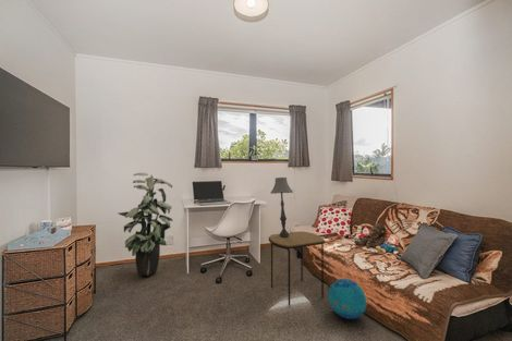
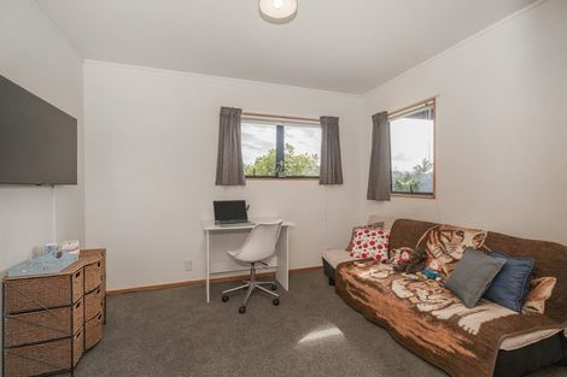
- table lamp (283, 207)
- decorative ball (346, 297)
- side table (301, 264)
- indoor plant (147, 221)
